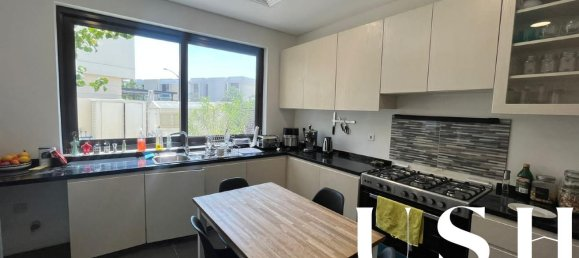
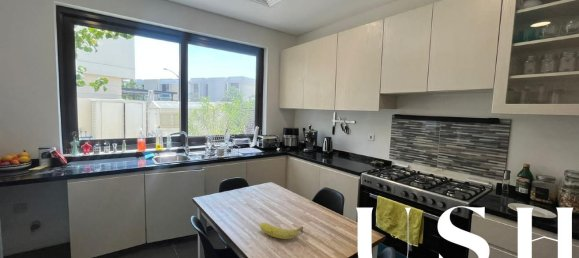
+ fruit (283, 229)
